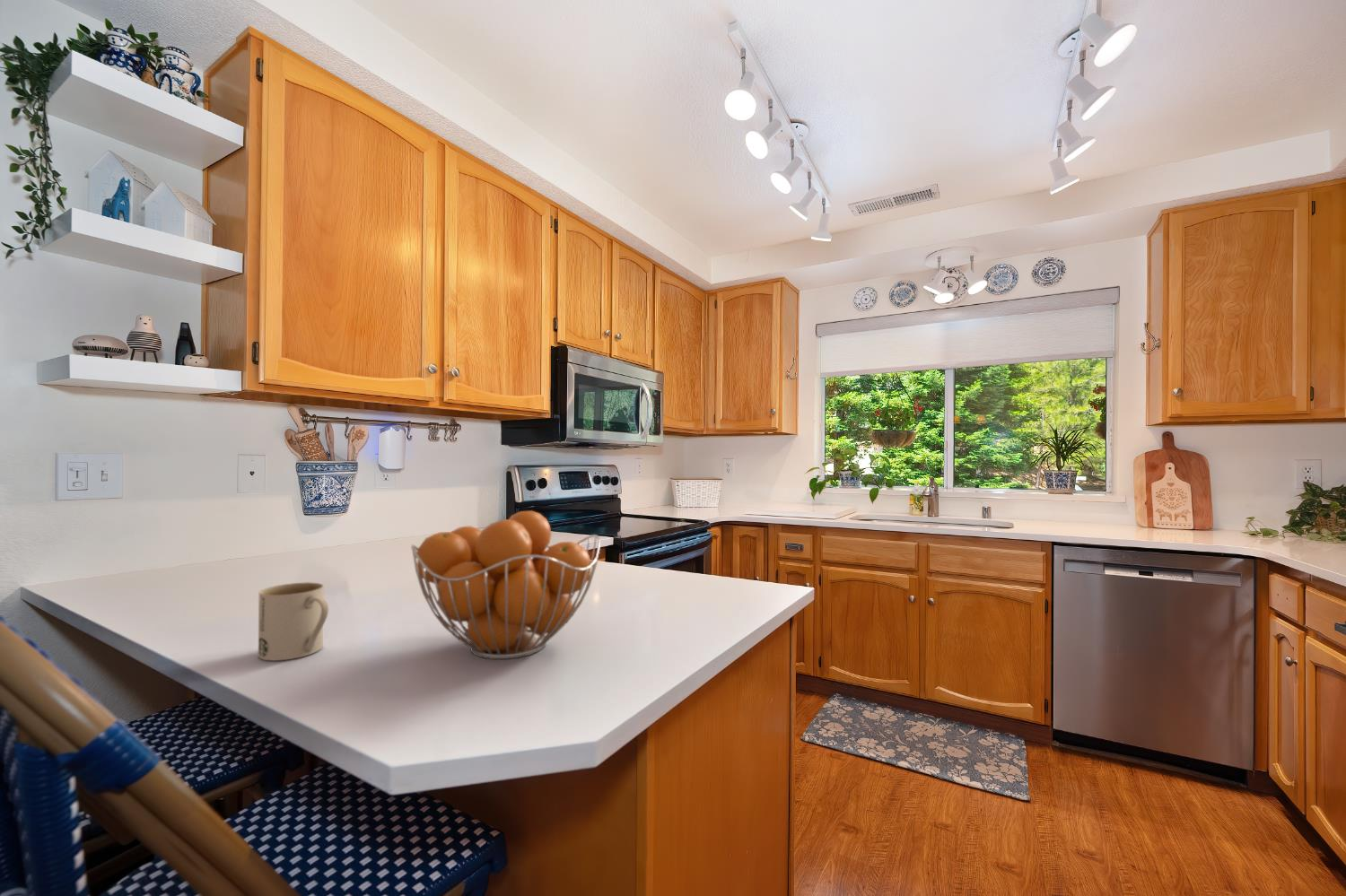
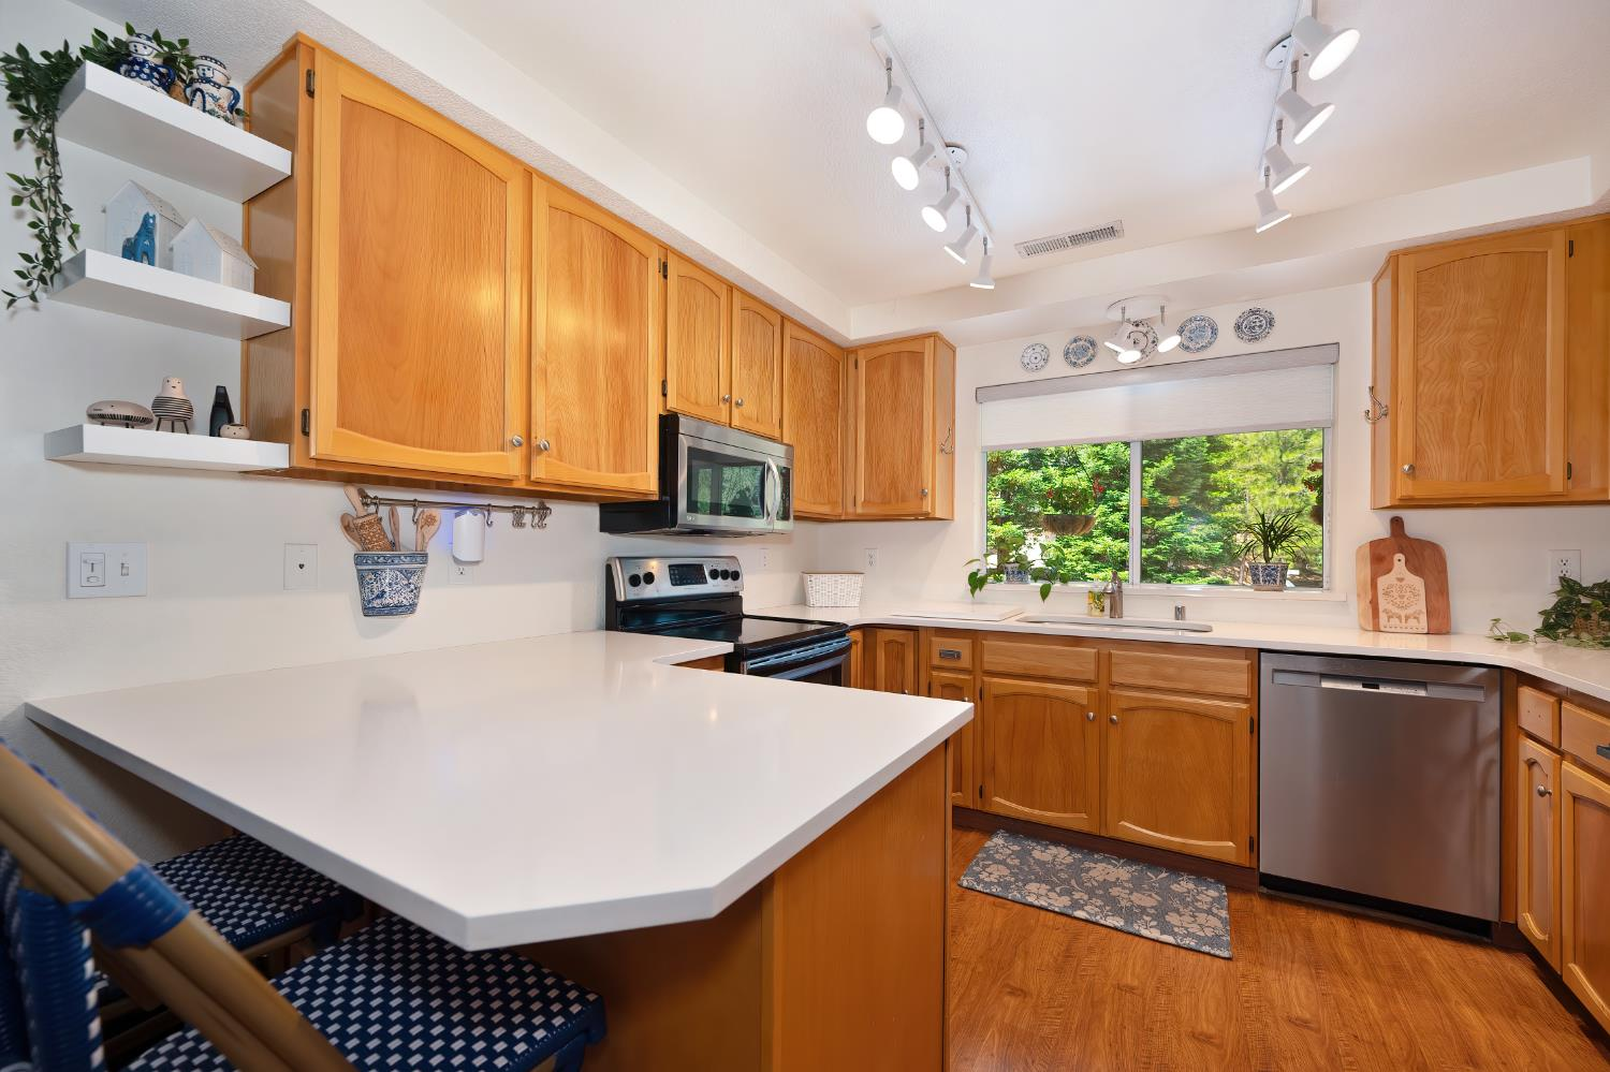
- mug (299, 621)
- fruit basket (510, 579)
